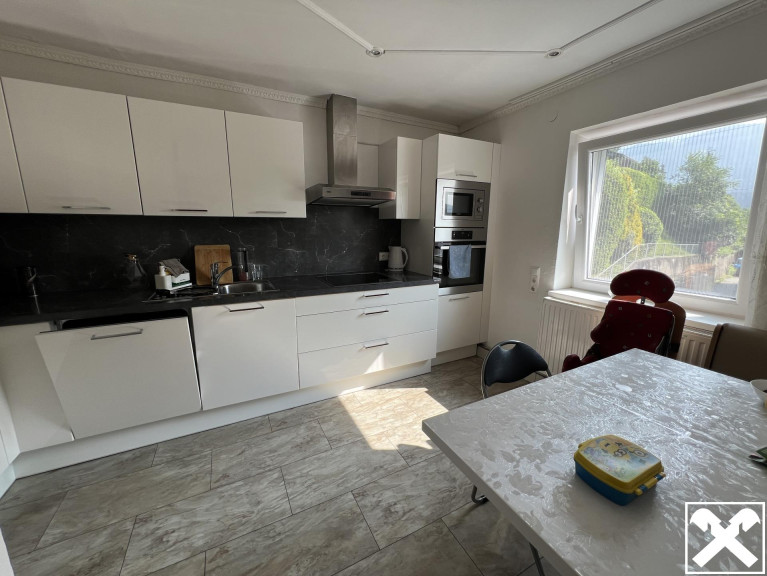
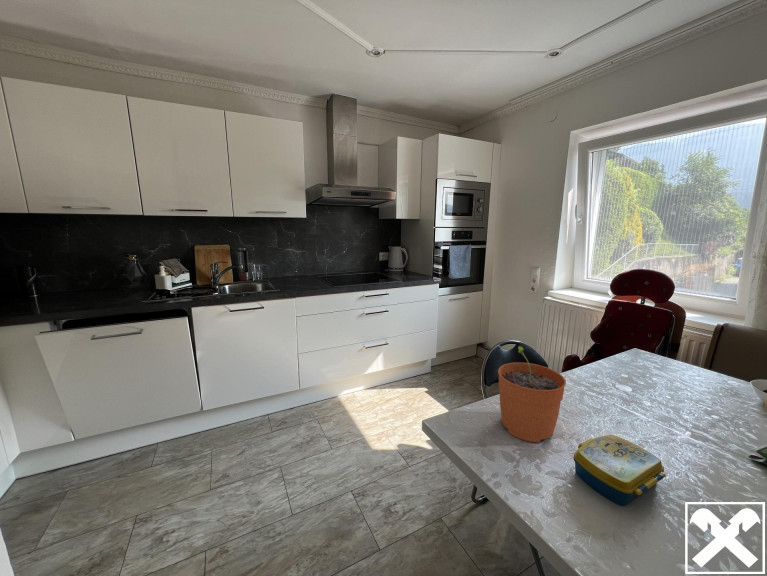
+ plant pot (529, 388)
